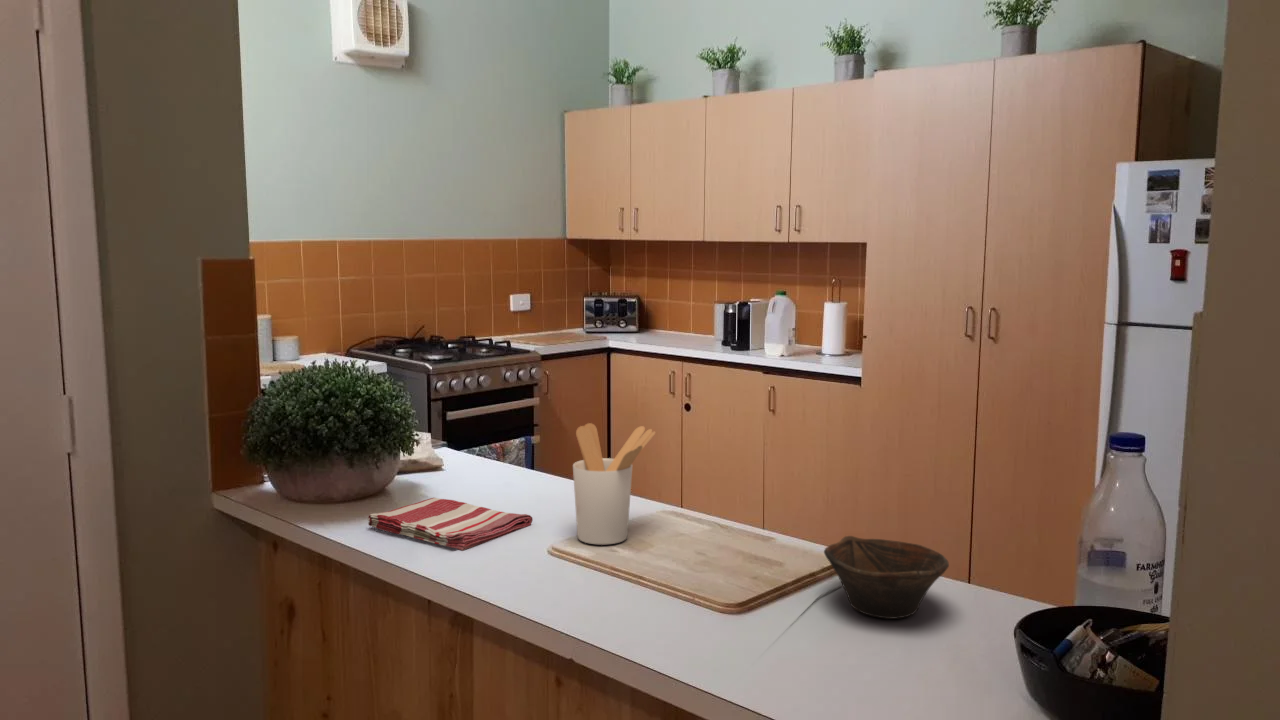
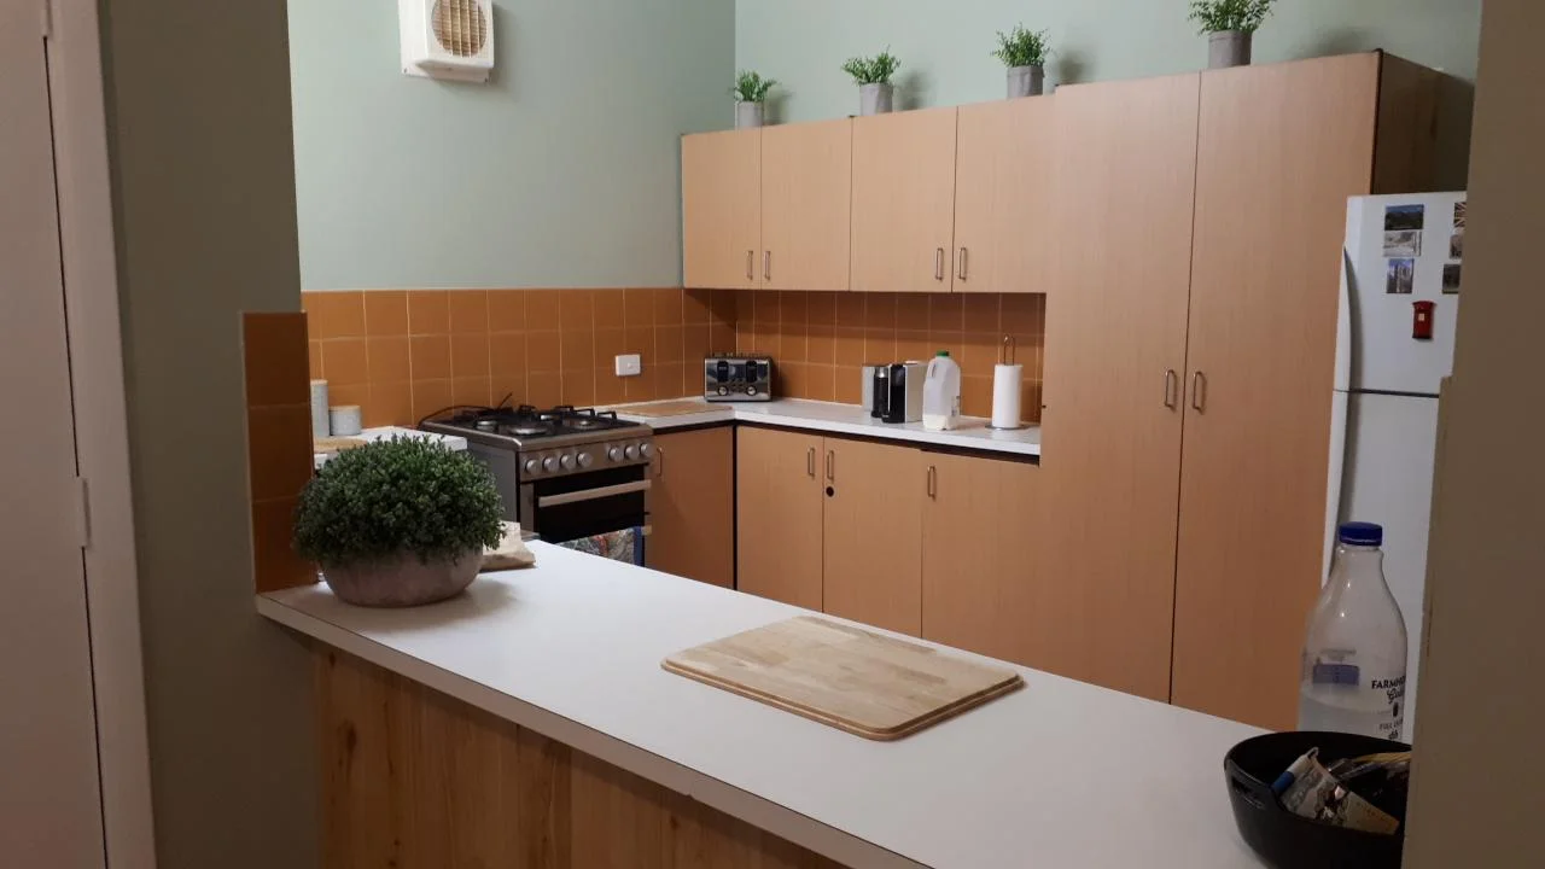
- bowl (883, 578)
- utensil holder (615, 481)
- dish towel (449, 519)
